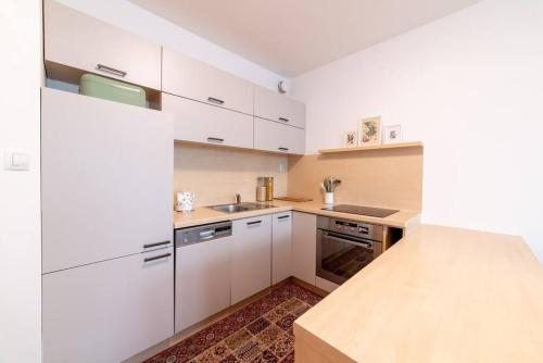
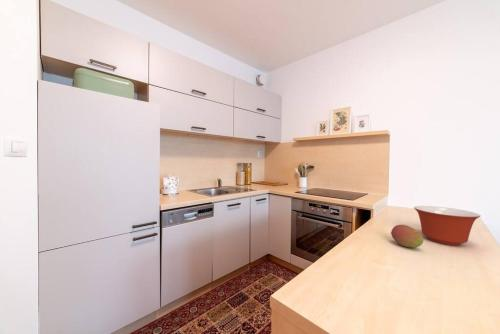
+ mixing bowl (444, 225)
+ fruit (405, 235)
